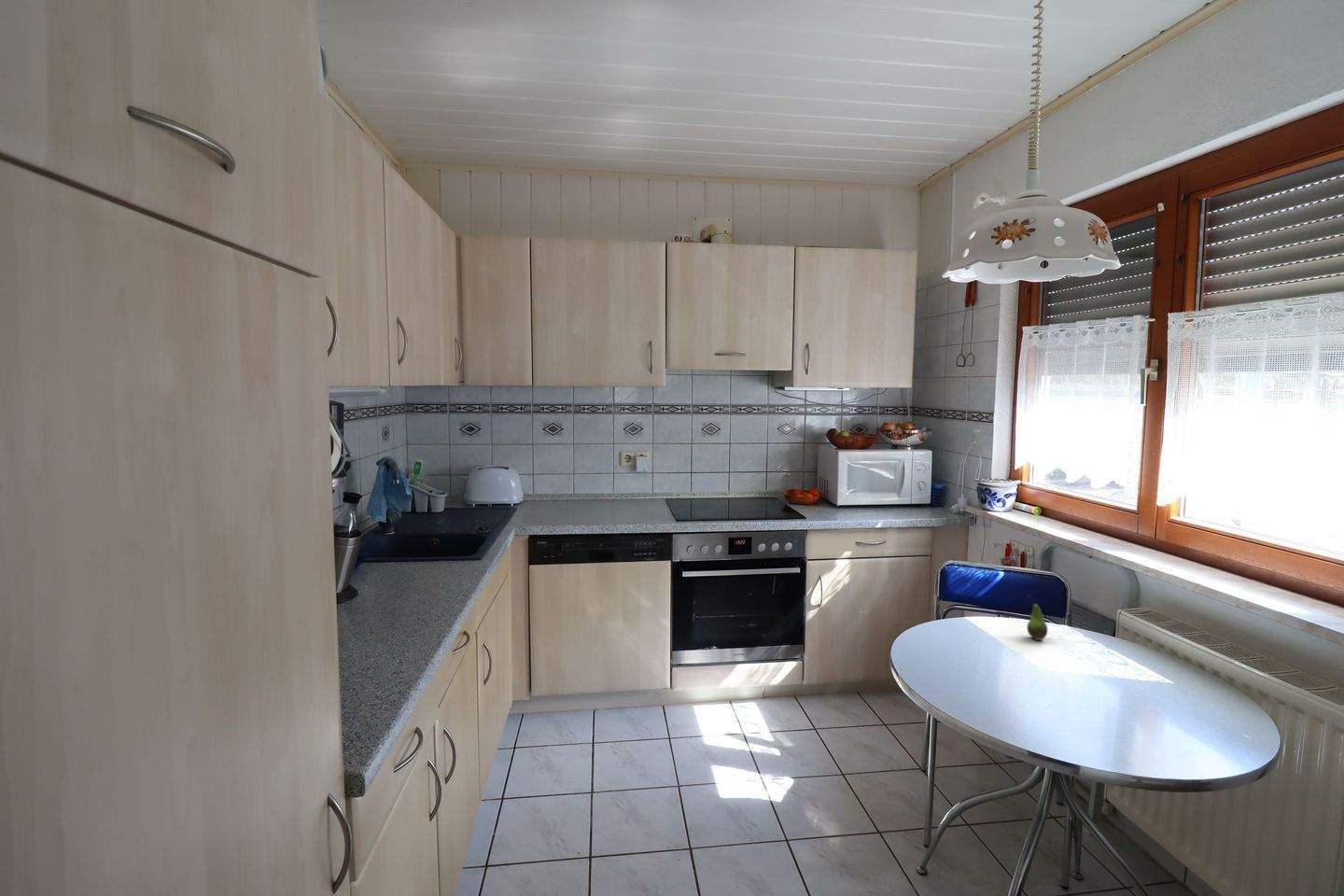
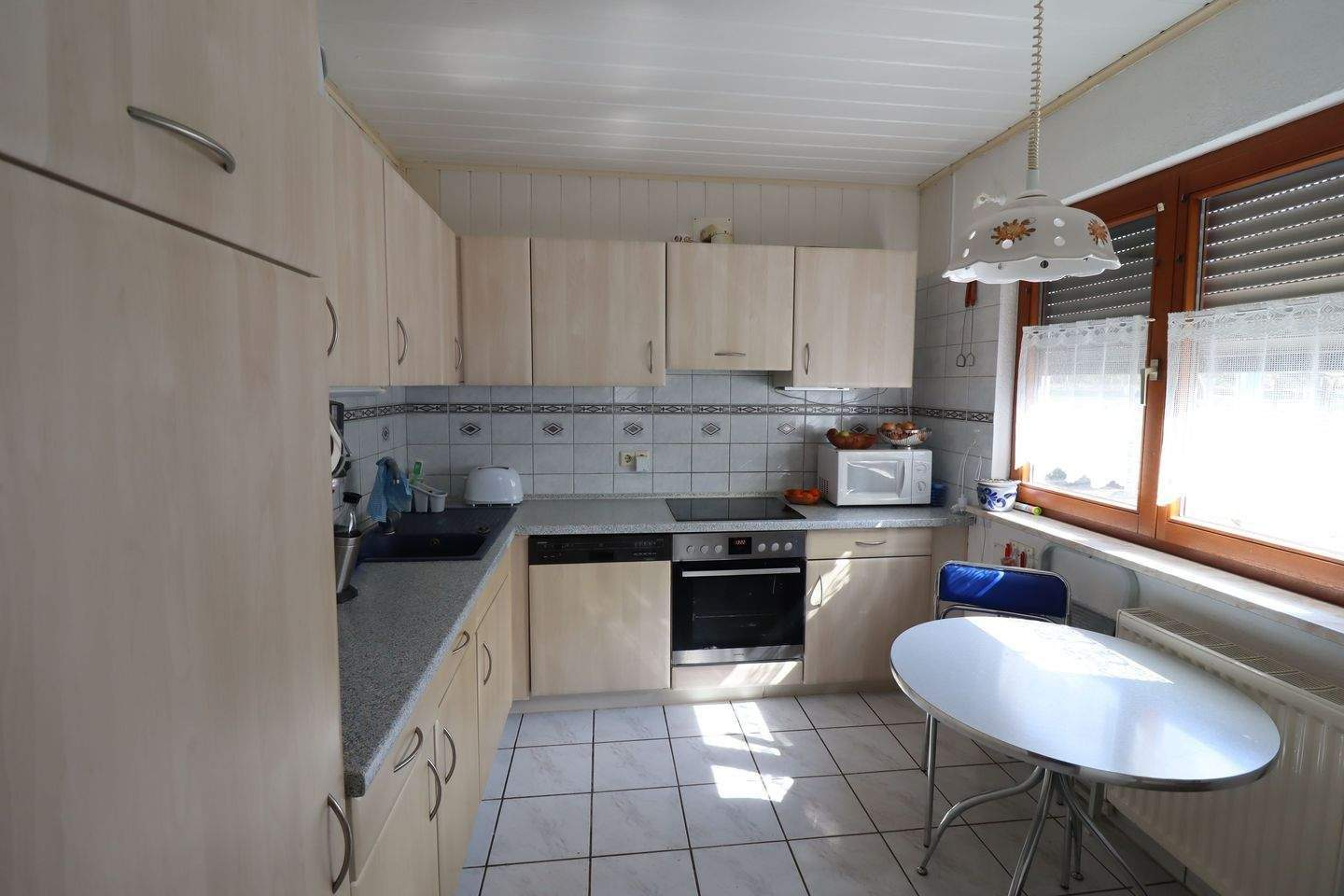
- fruit (1037, 617)
